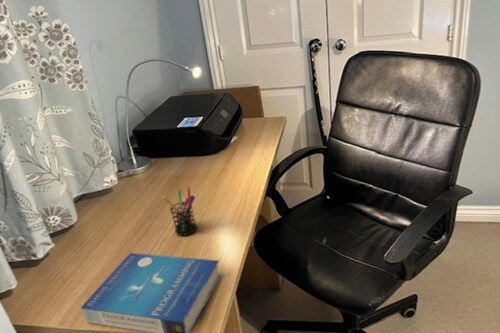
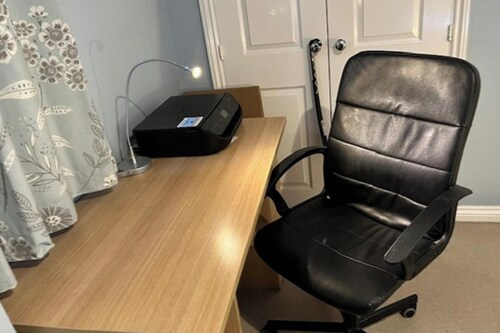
- book (155, 290)
- pen holder (183, 208)
